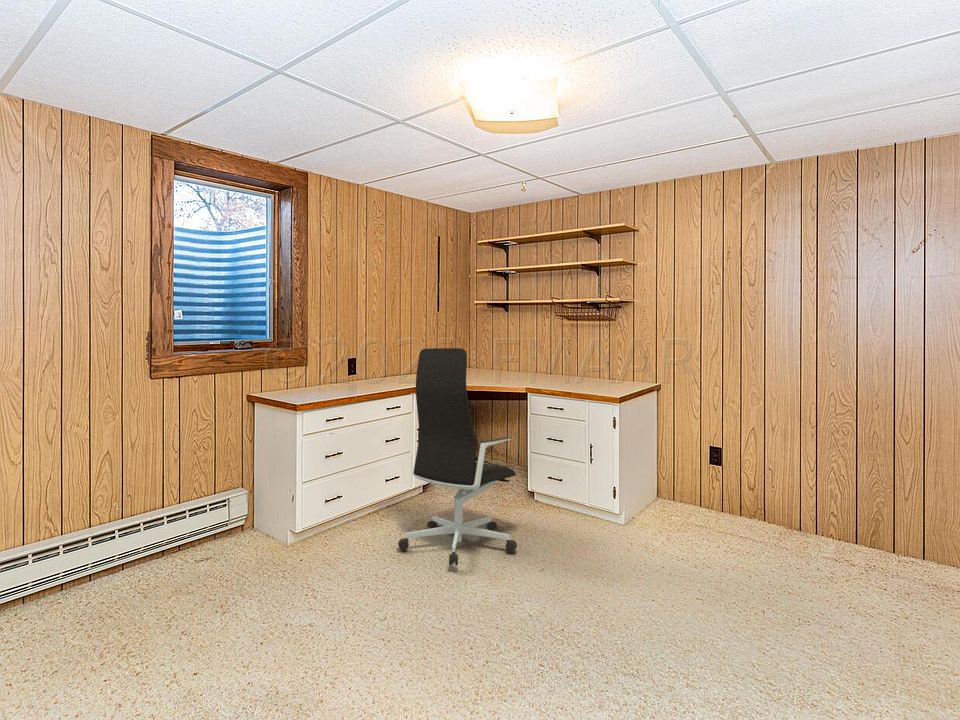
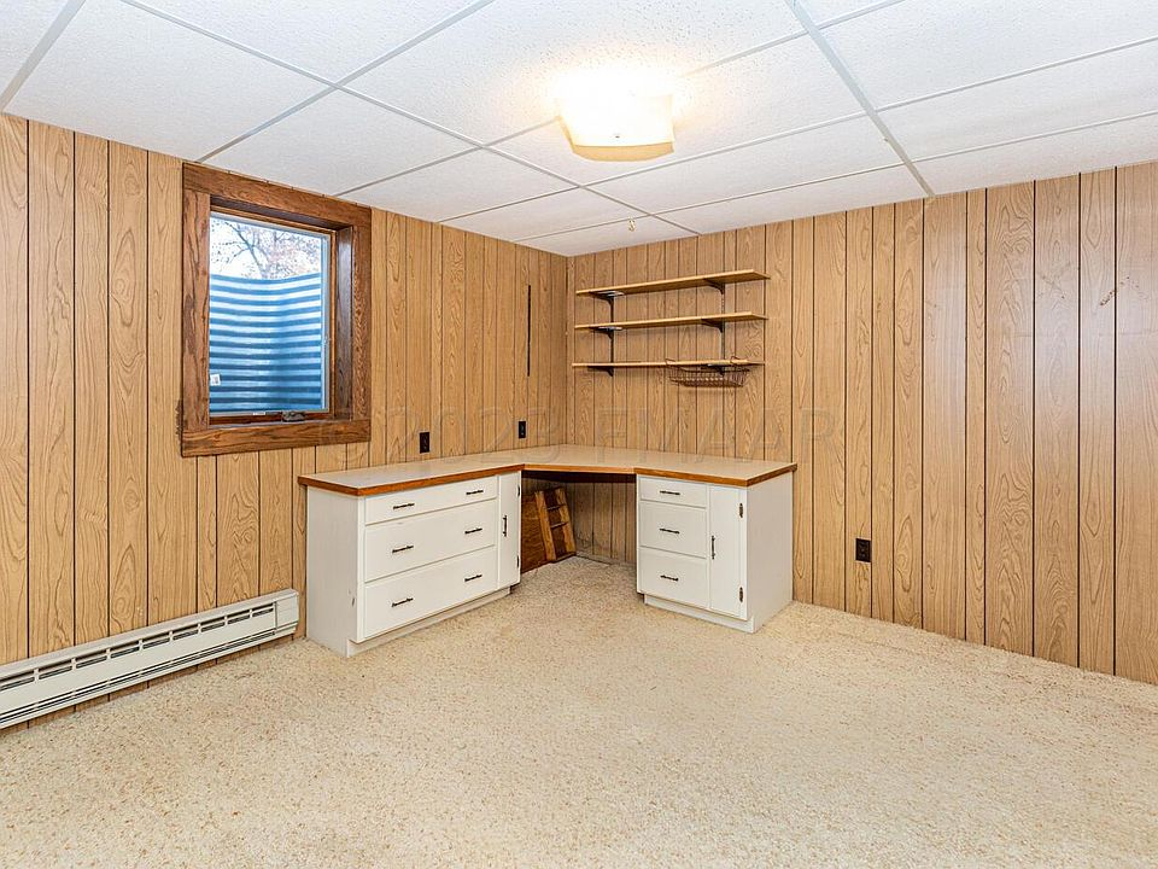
- office chair (461, 445)
